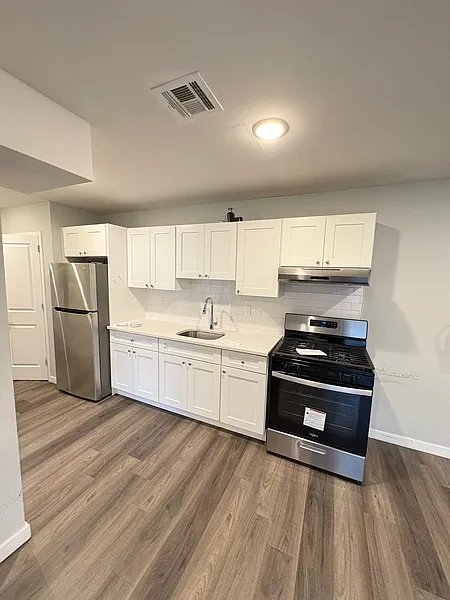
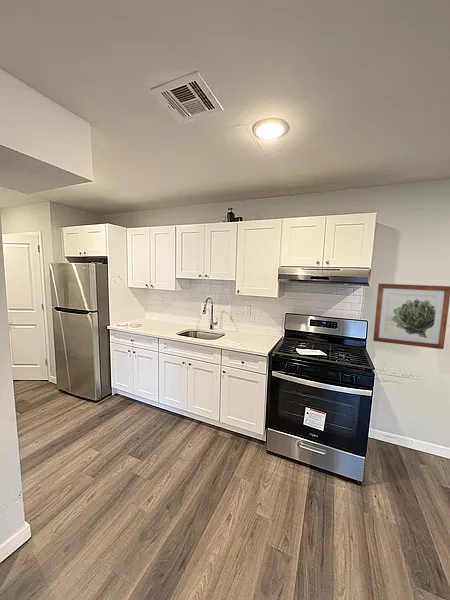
+ wall art (409, 315)
